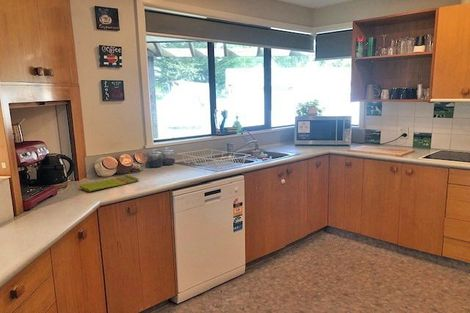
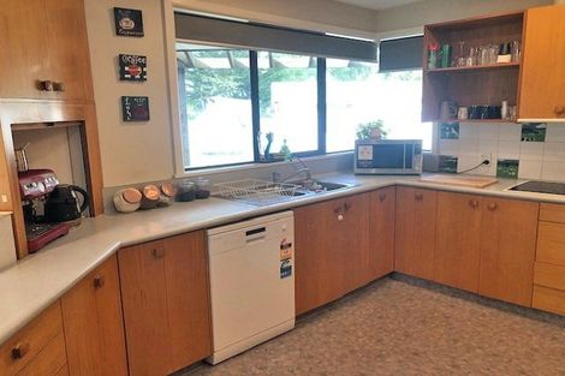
- dish towel (110, 182)
